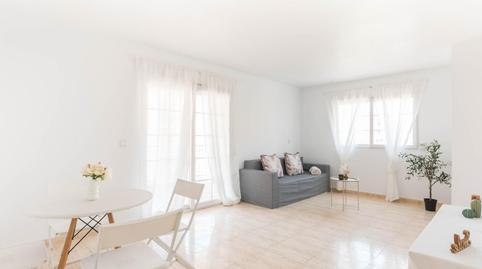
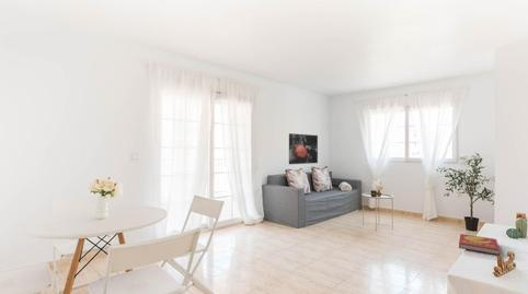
+ wall art (303, 149)
+ book (478, 243)
